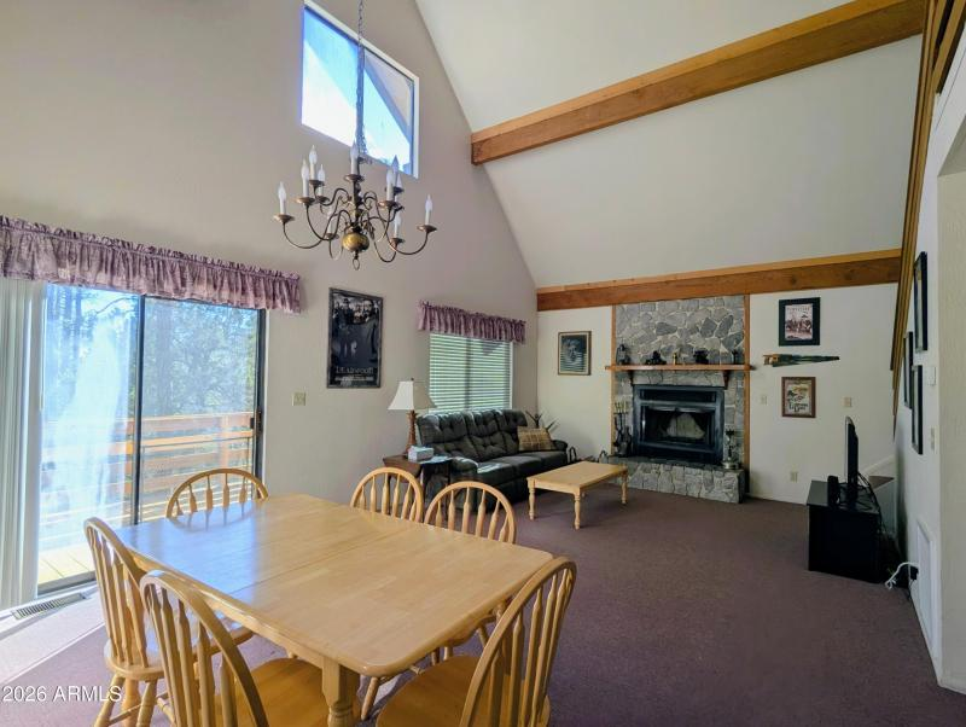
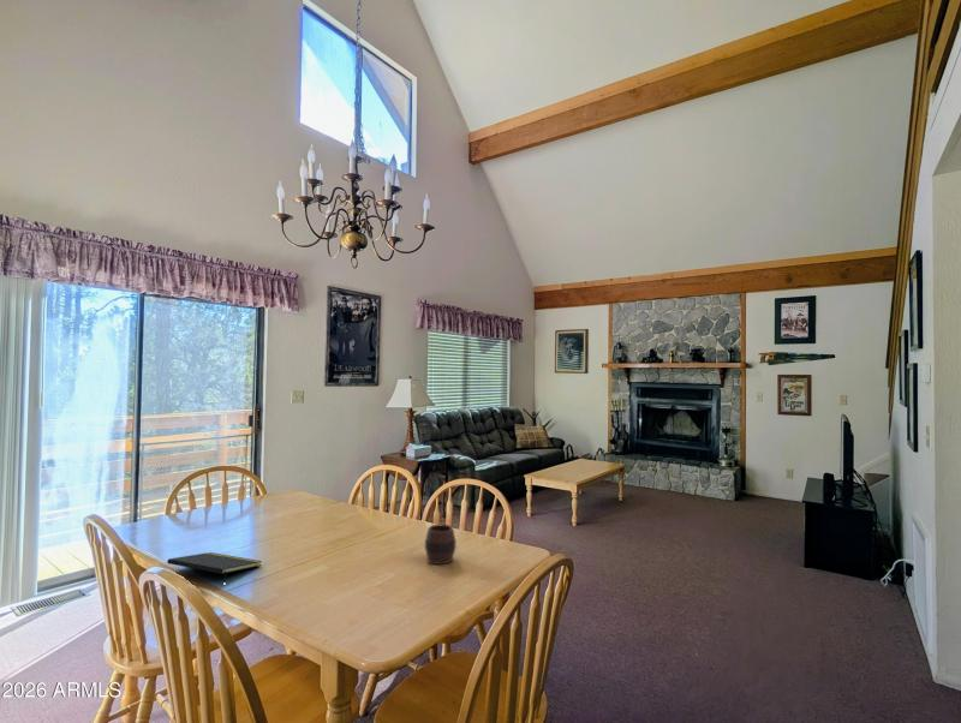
+ notepad (215, 562)
+ cup (440, 543)
